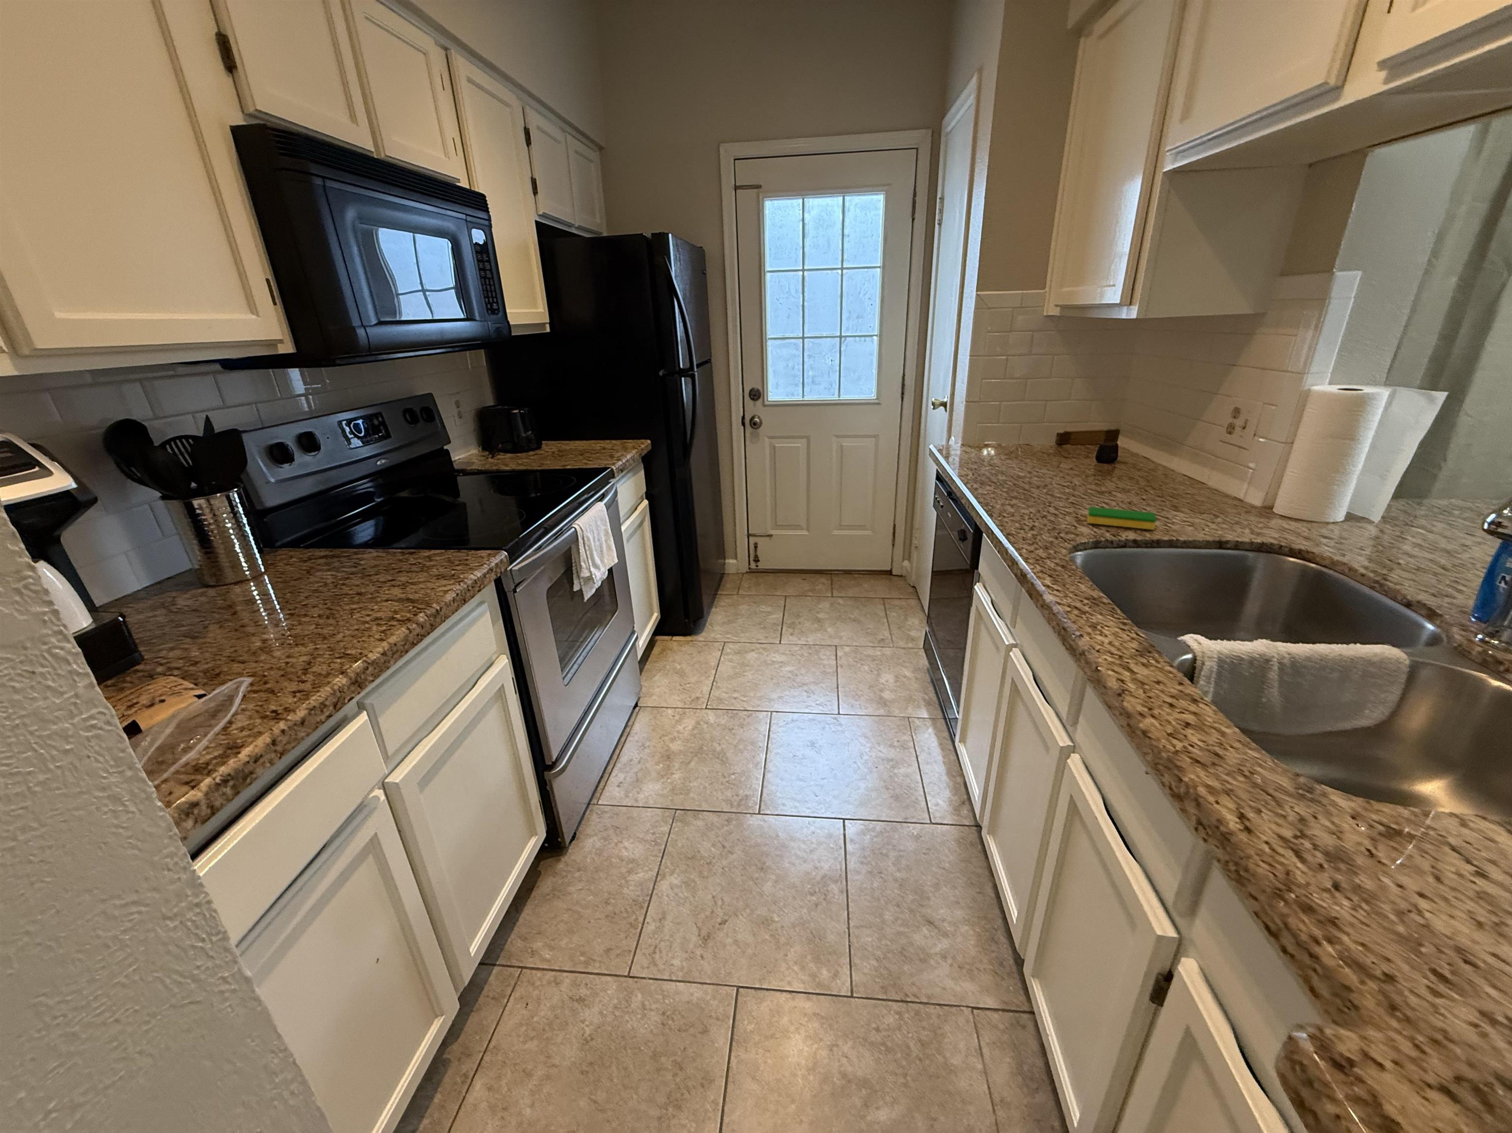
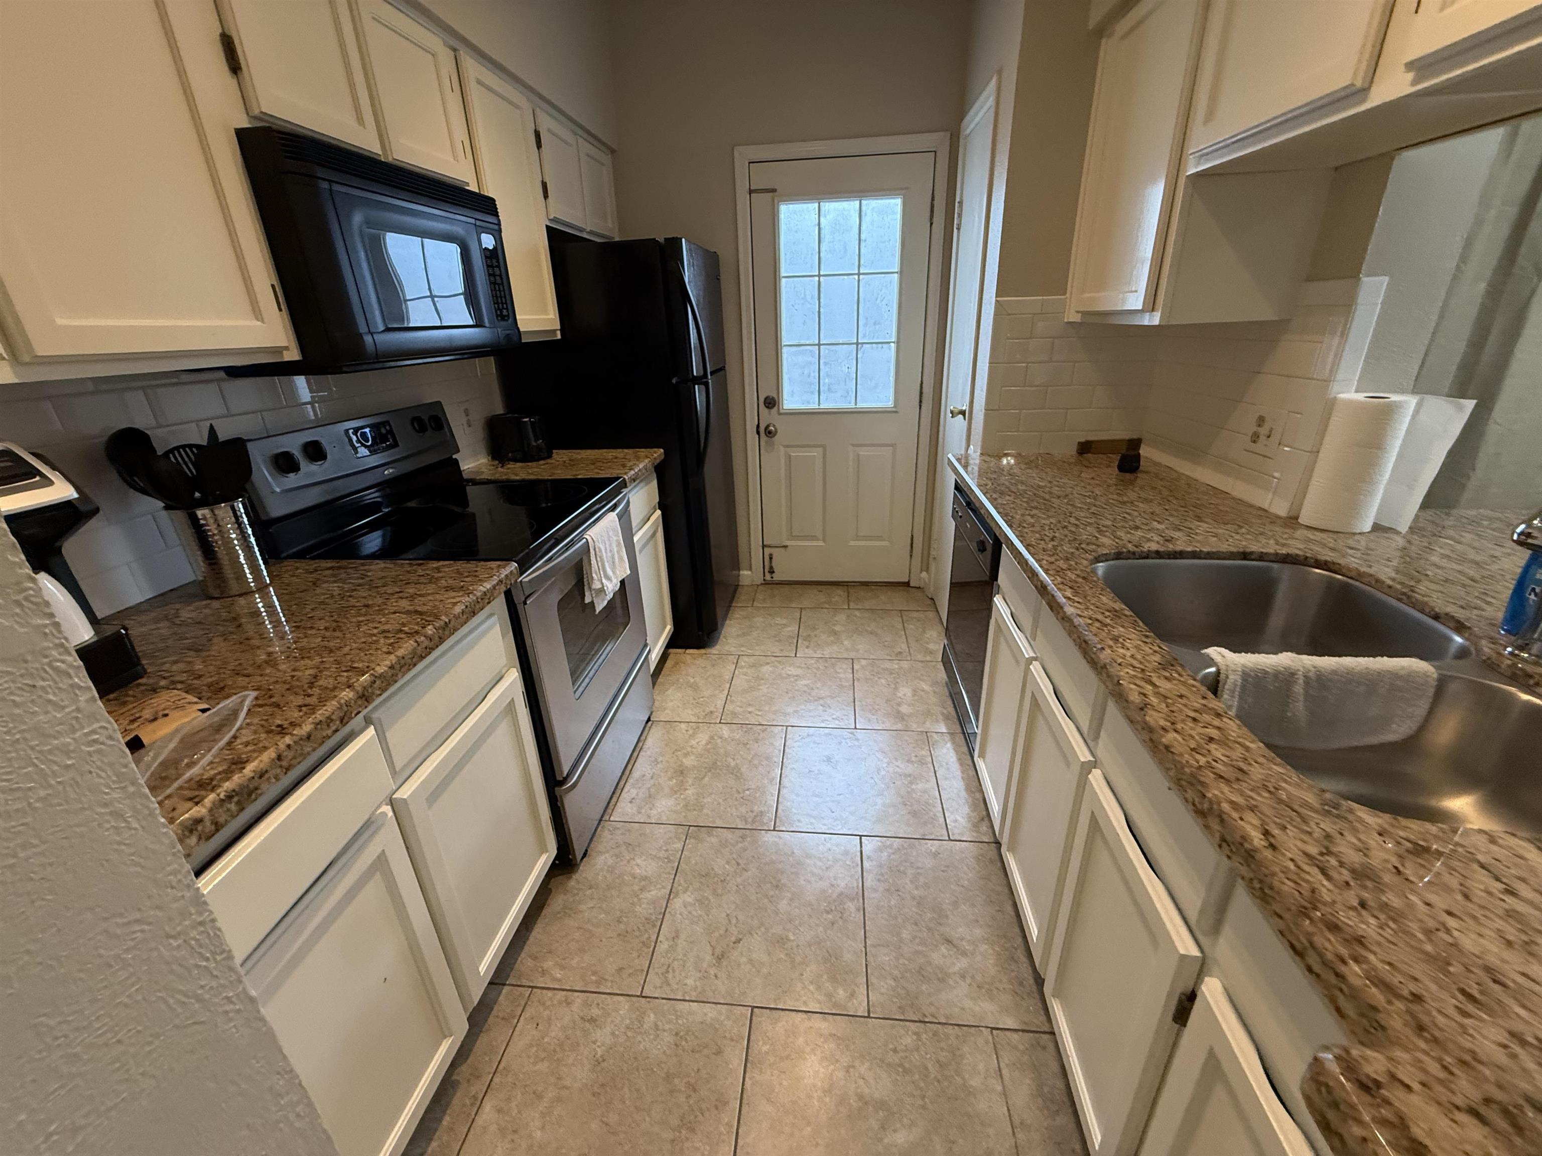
- dish sponge (1120, 518)
